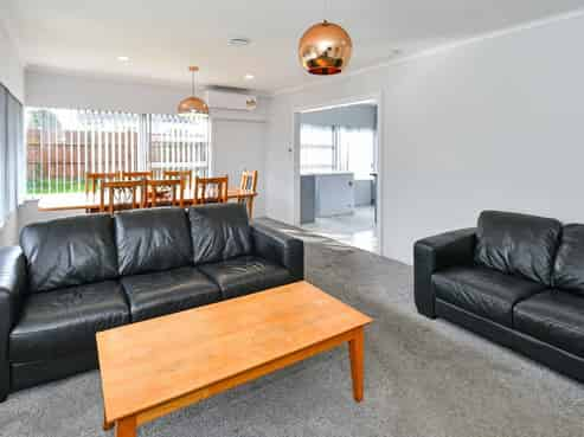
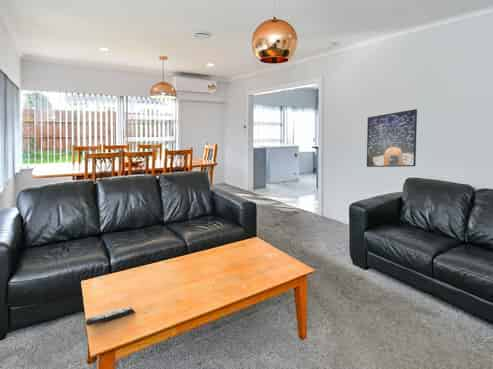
+ remote control (111, 315)
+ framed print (389, 140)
